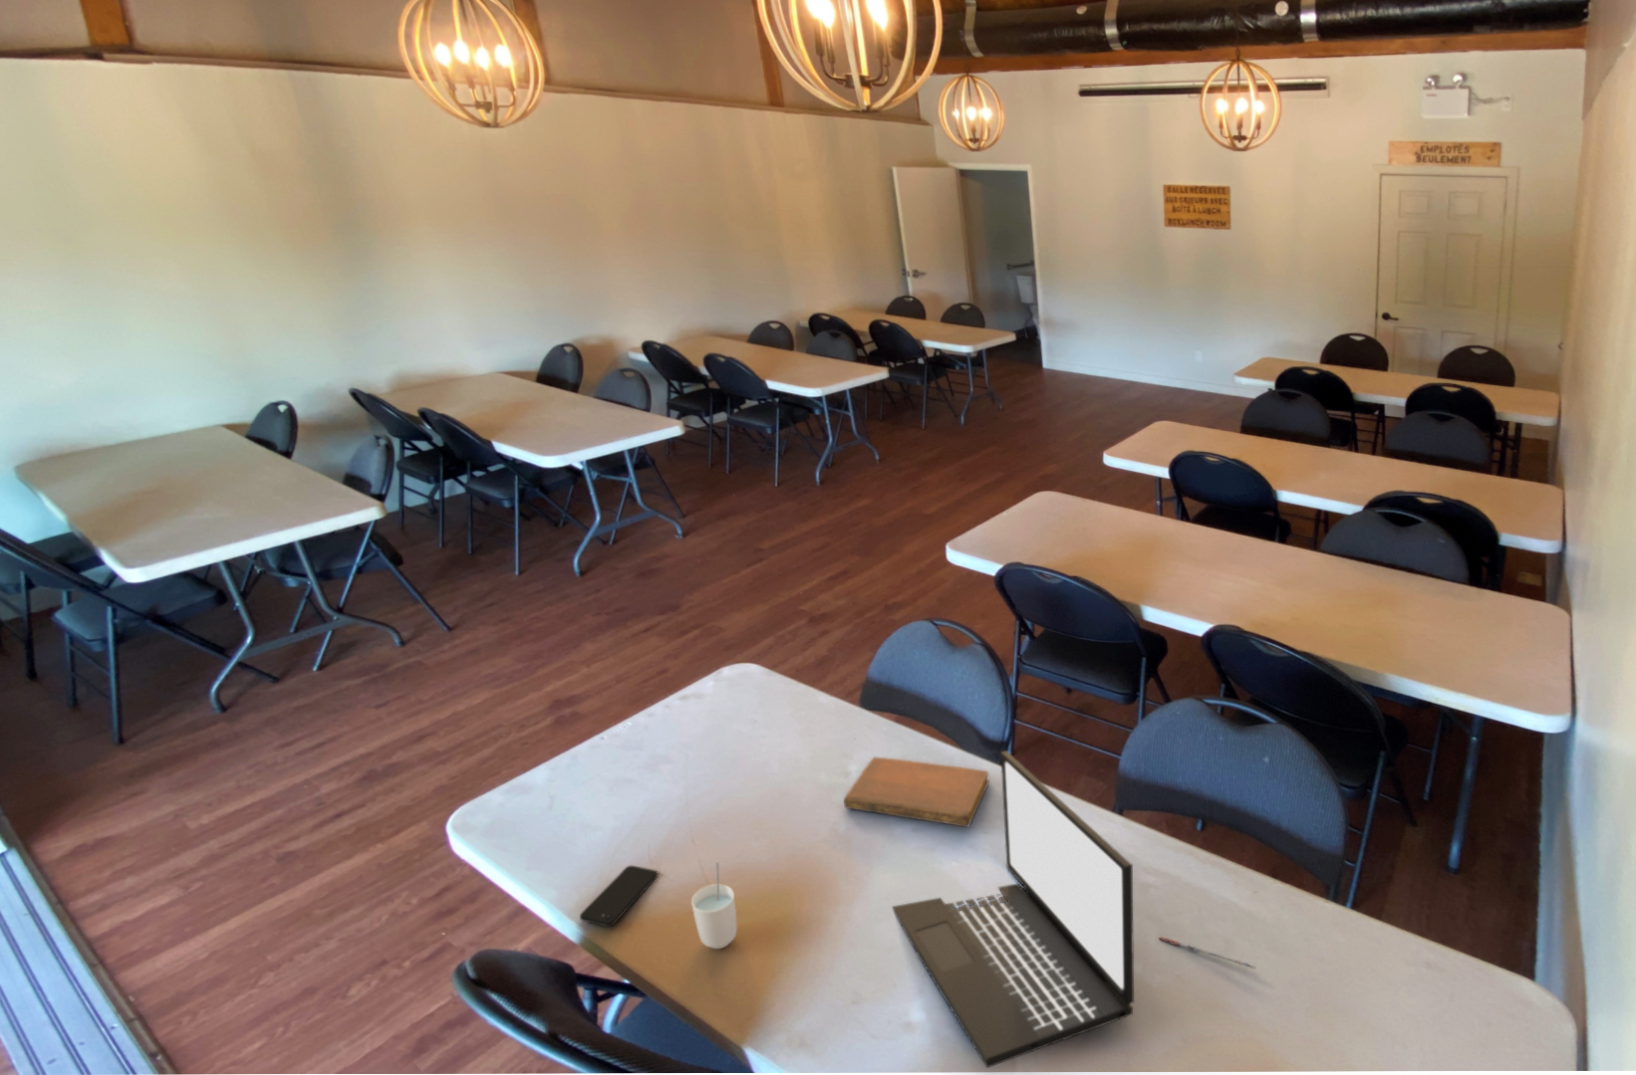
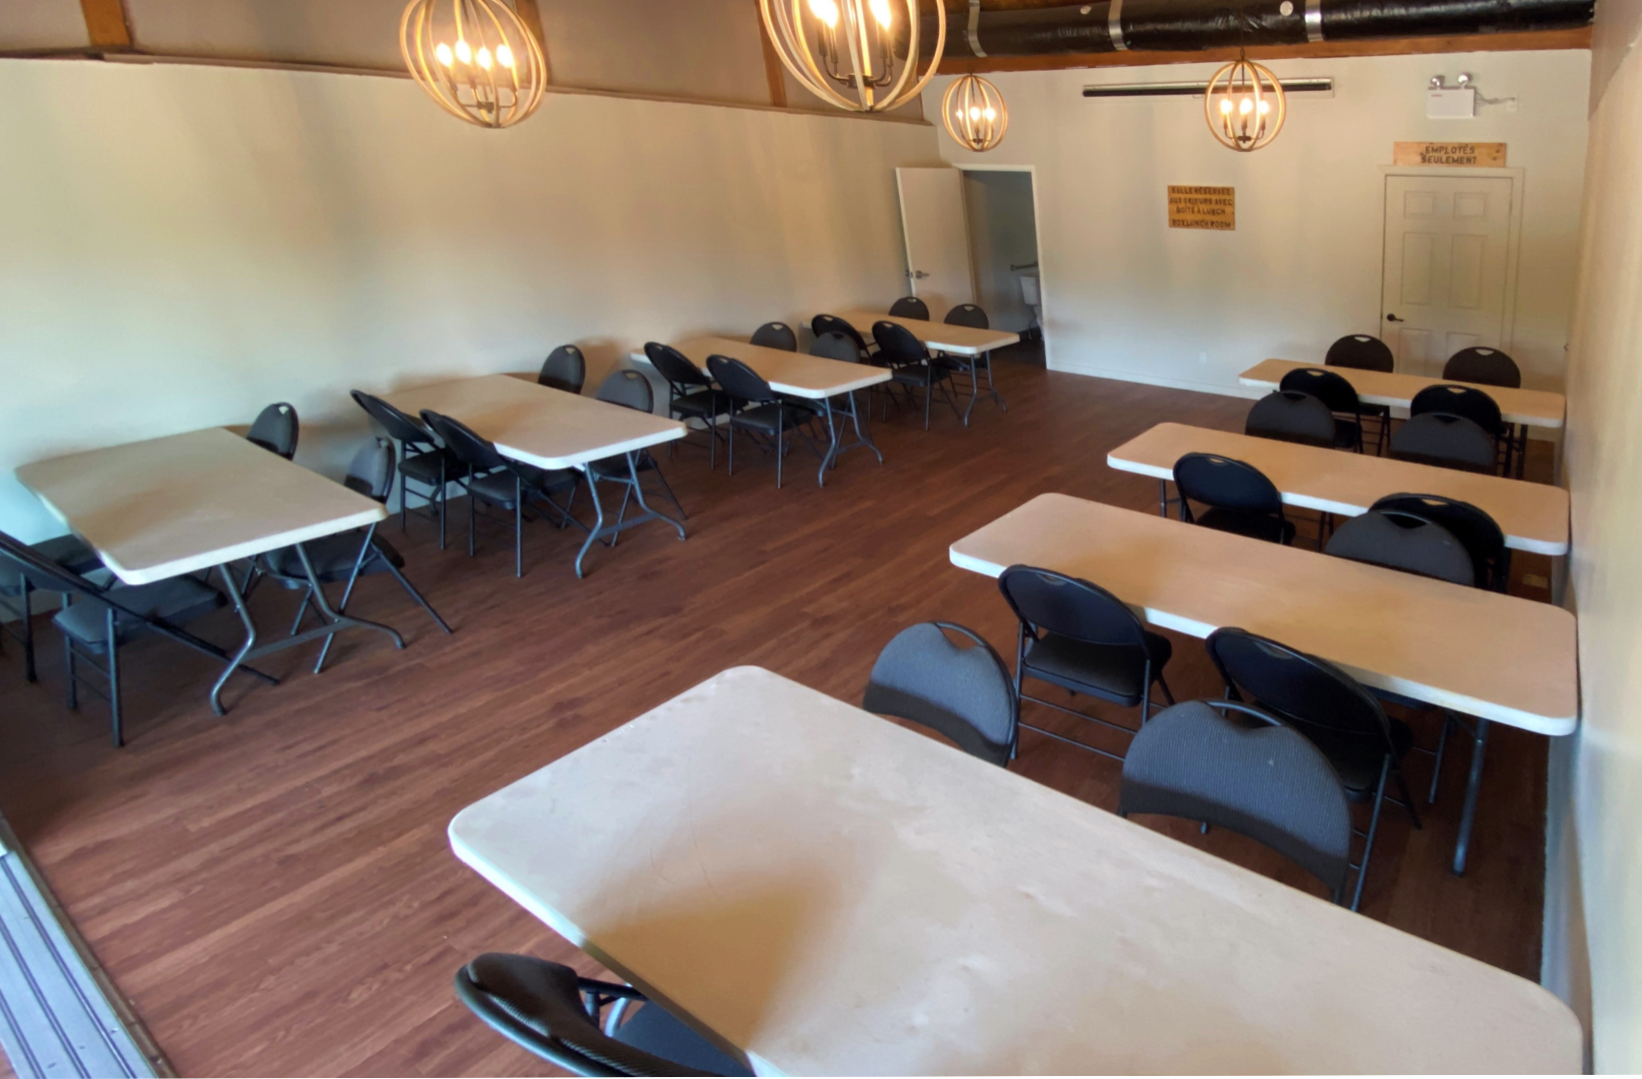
- notebook (918, 789)
- pen (1205, 951)
- laptop (1000, 890)
- smartphone (619, 894)
- cup (715, 908)
